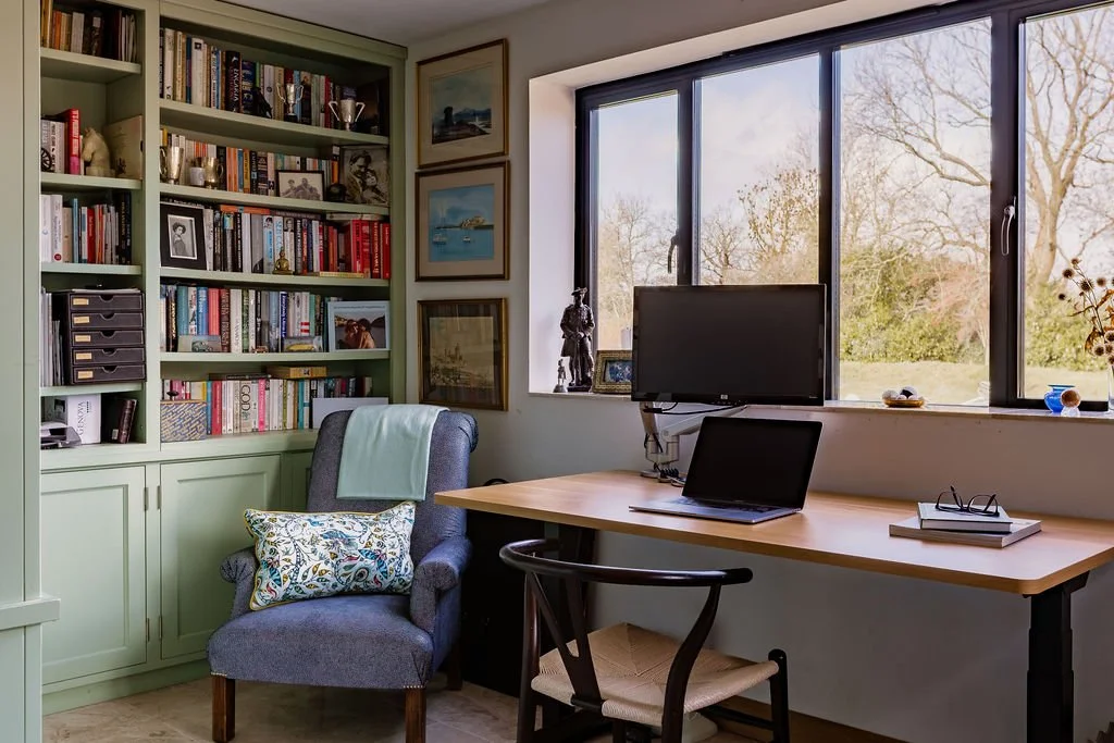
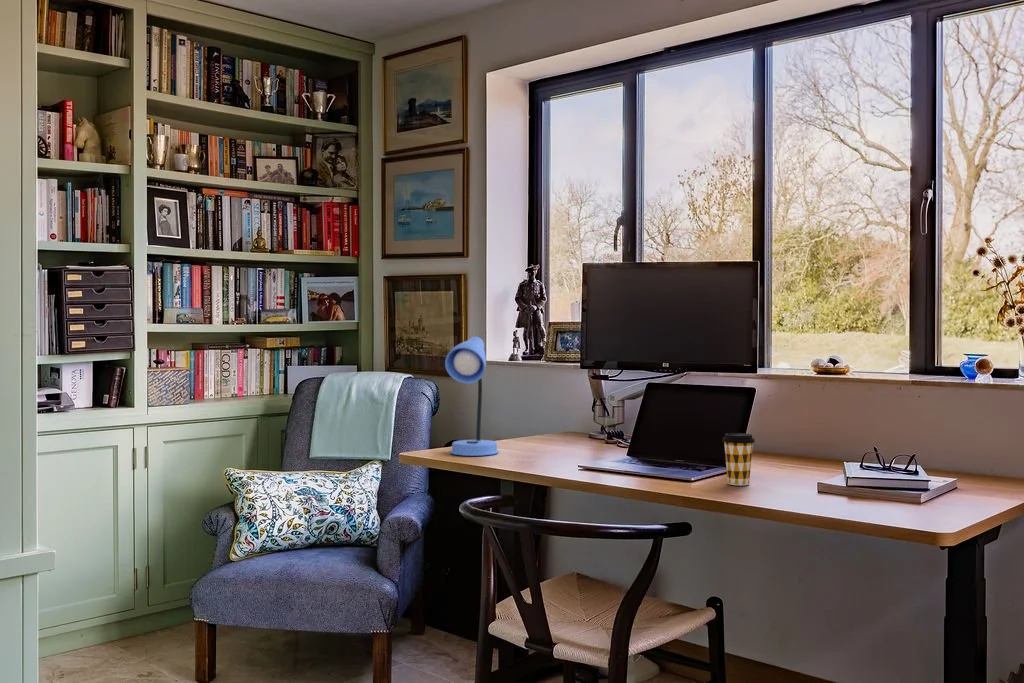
+ coffee cup (738, 459)
+ desk lamp (478, 395)
